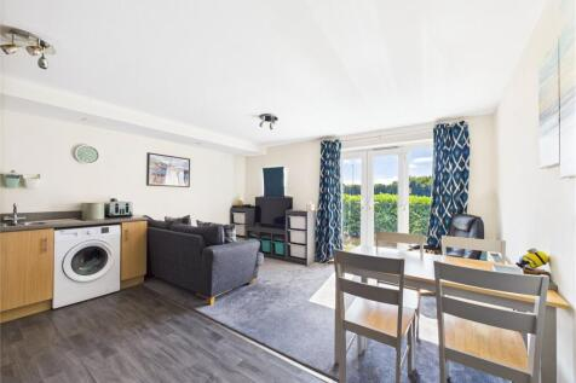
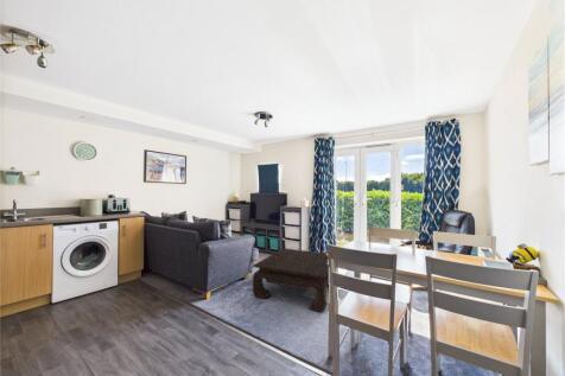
+ coffee table (299, 274)
